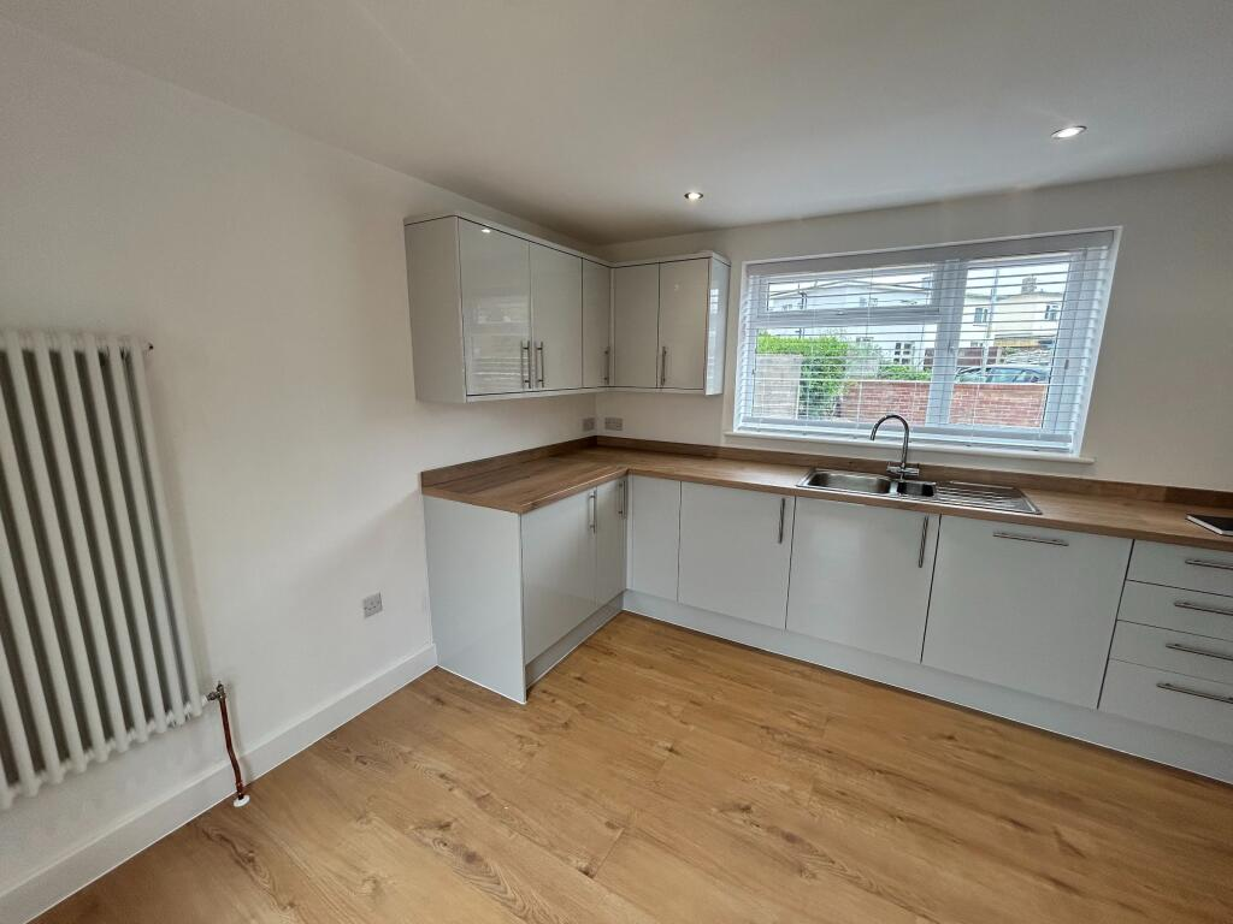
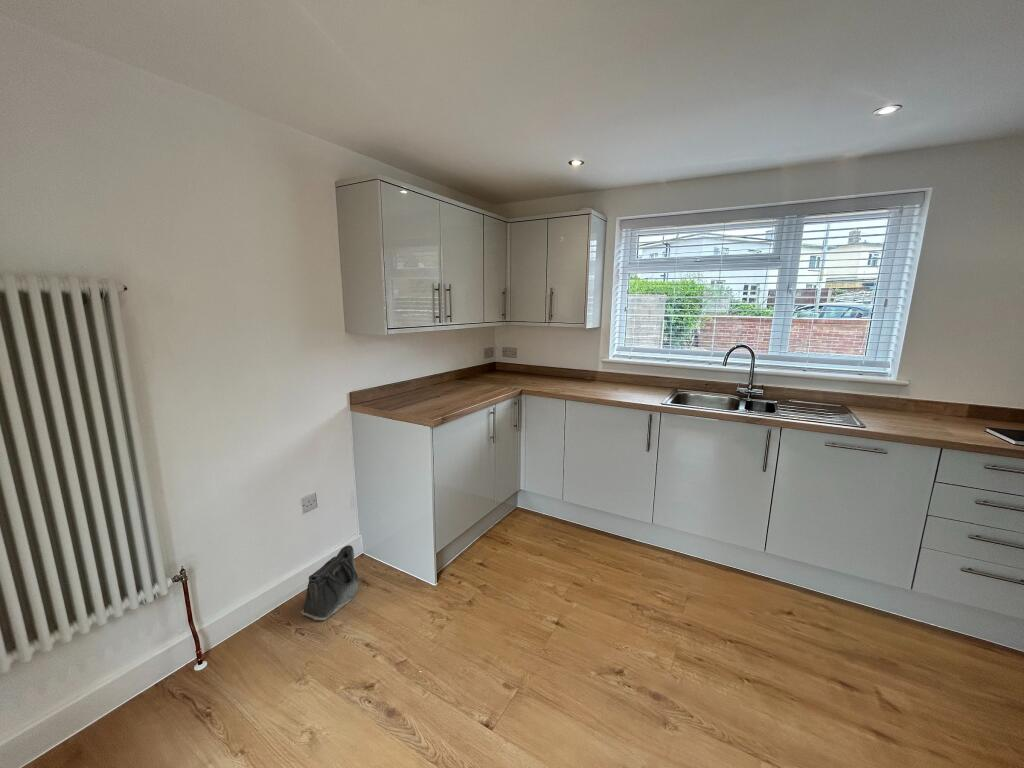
+ saddlebag (331, 577)
